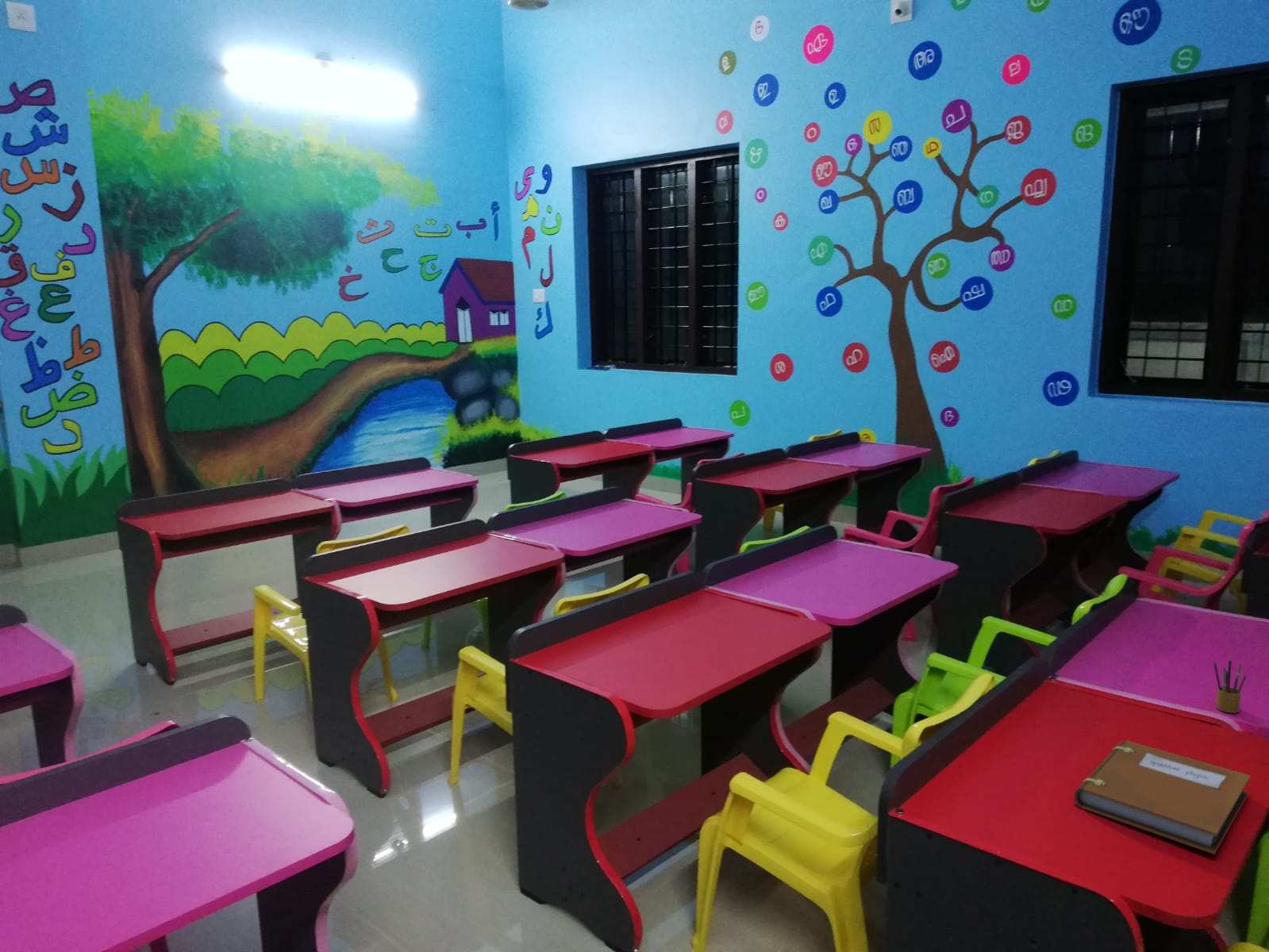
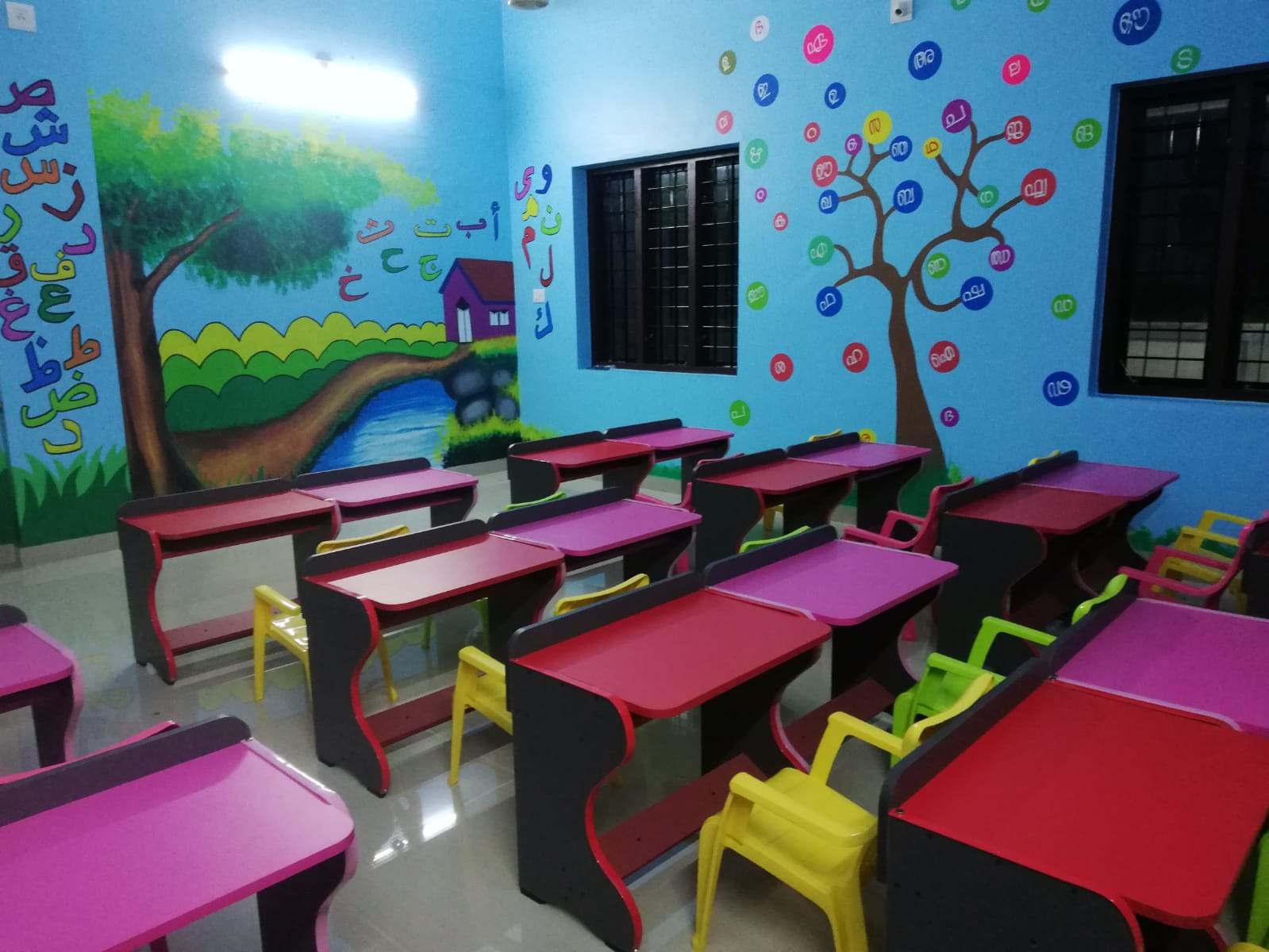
- pencil box (1229, 685)
- notebook (1163, 788)
